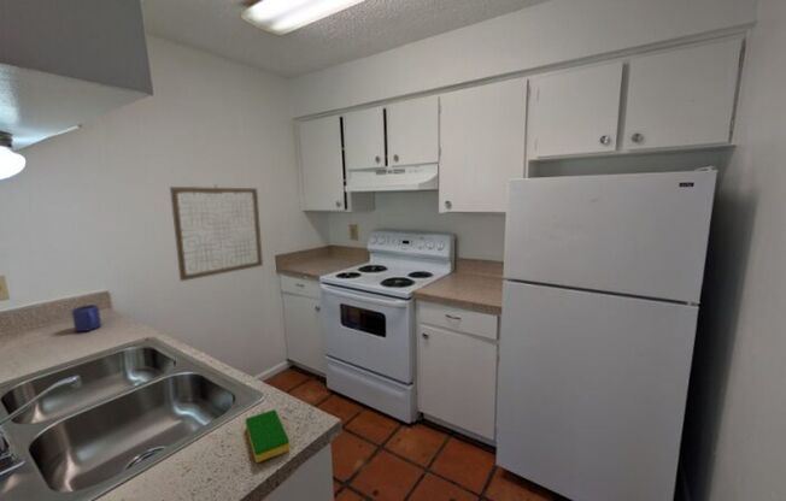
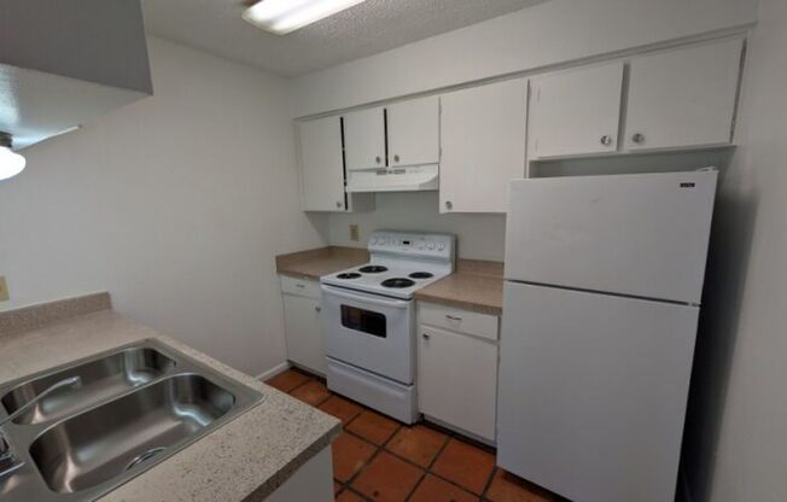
- wall art (221, 228)
- dish sponge (266, 434)
- mug (88, 318)
